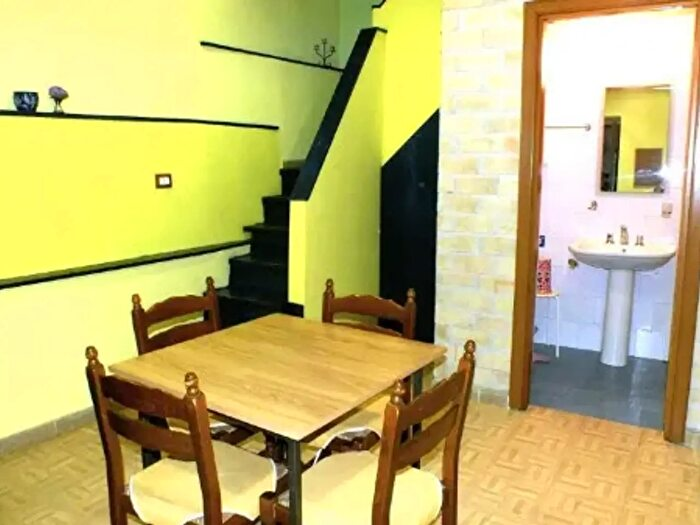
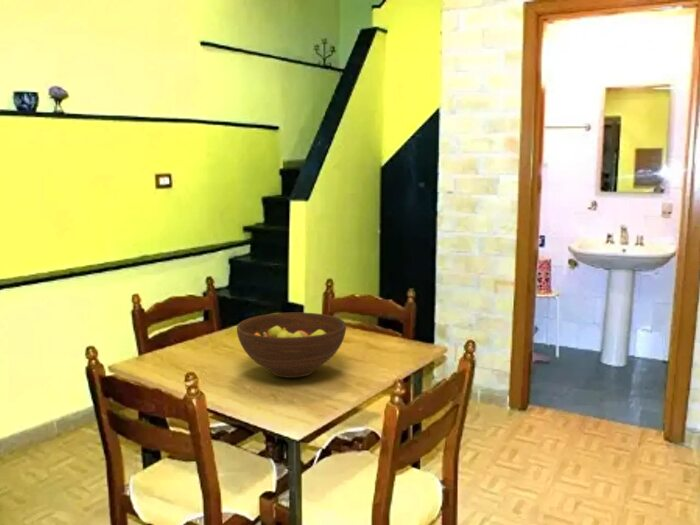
+ fruit bowl (292, 348)
